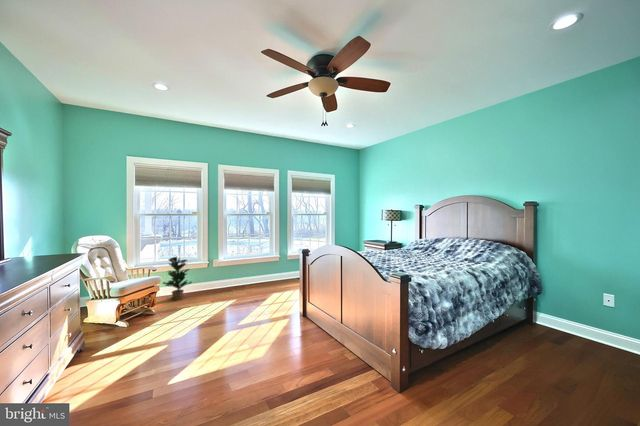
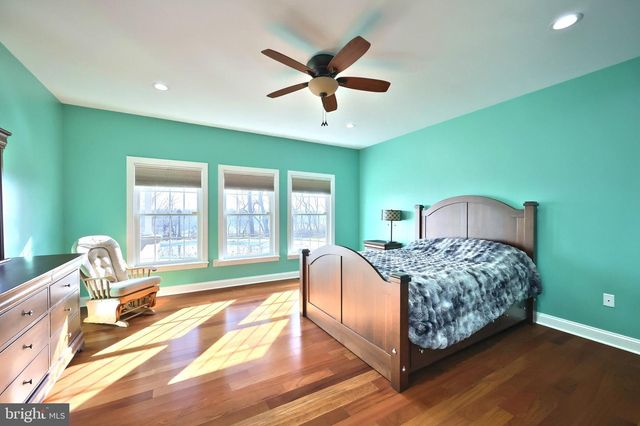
- potted plant (177, 277)
